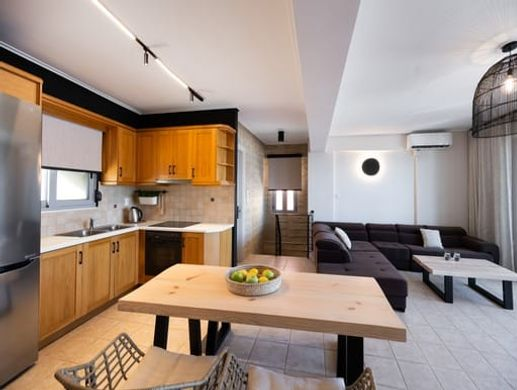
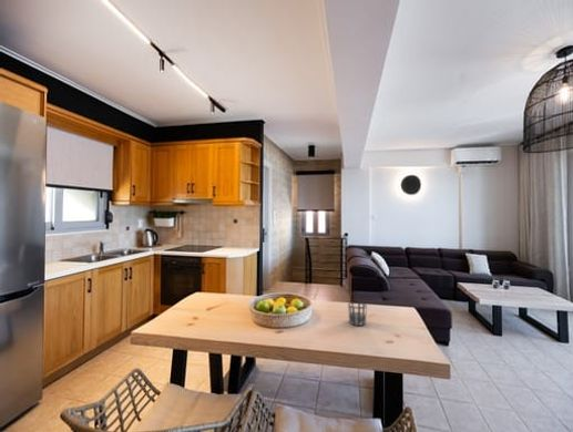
+ cup (357, 312)
